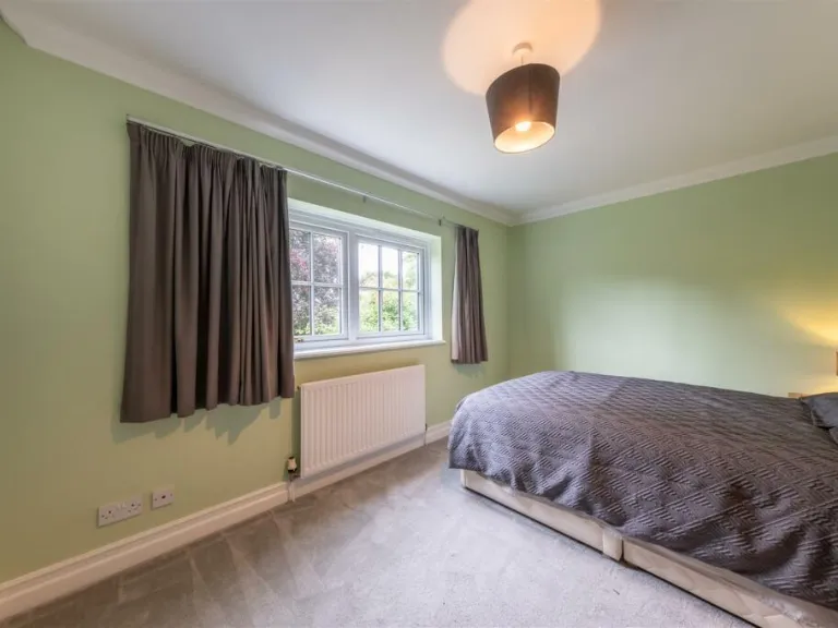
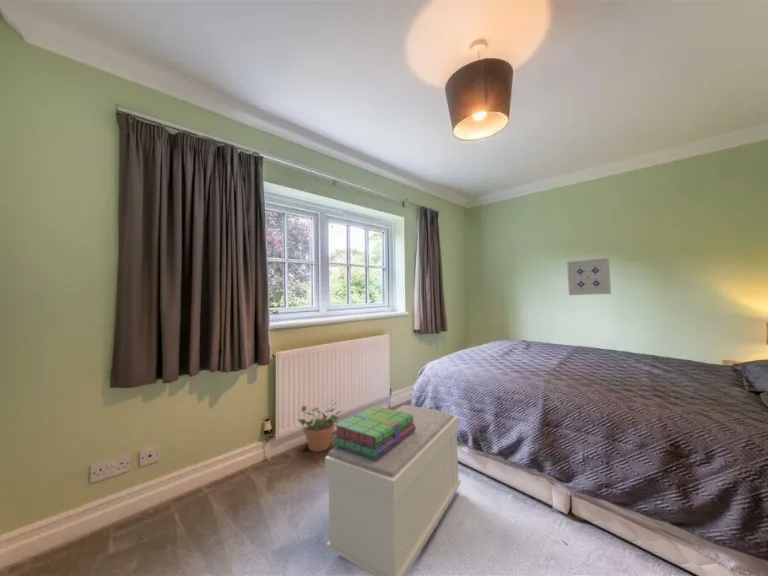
+ wall art (588, 277)
+ potted plant (321, 424)
+ bench (401, 474)
+ stack of books (375, 428)
